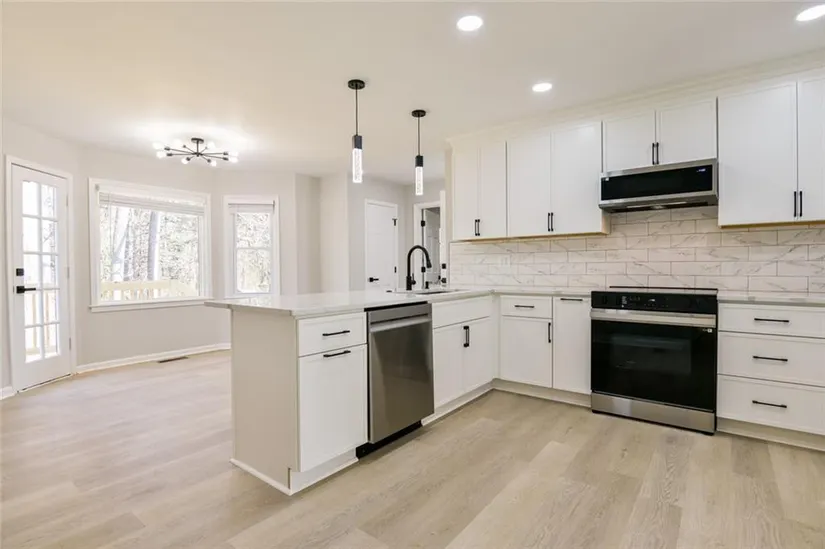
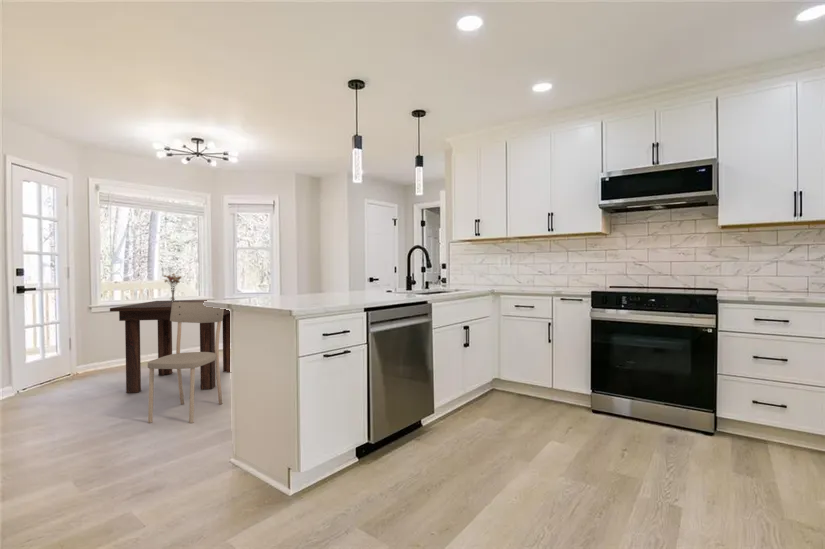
+ dining table (171, 341)
+ dining chair (186, 357)
+ bouquet (173, 287)
